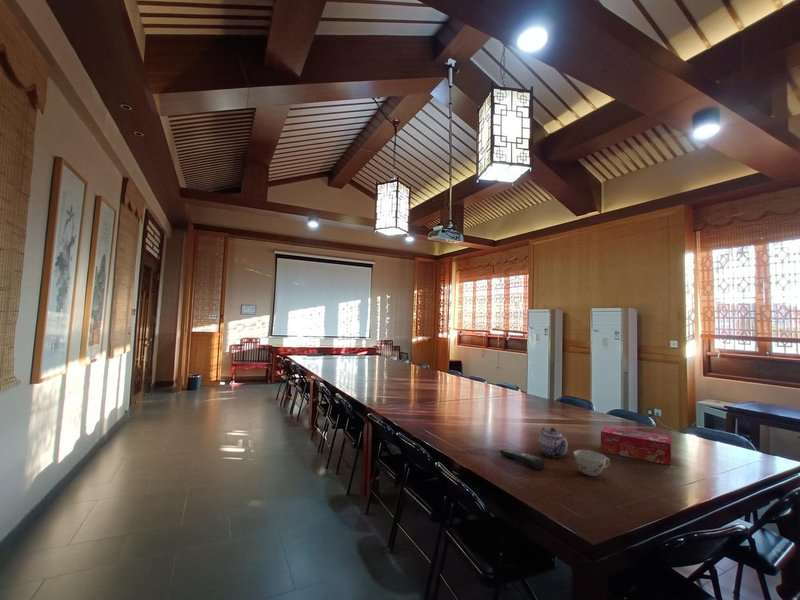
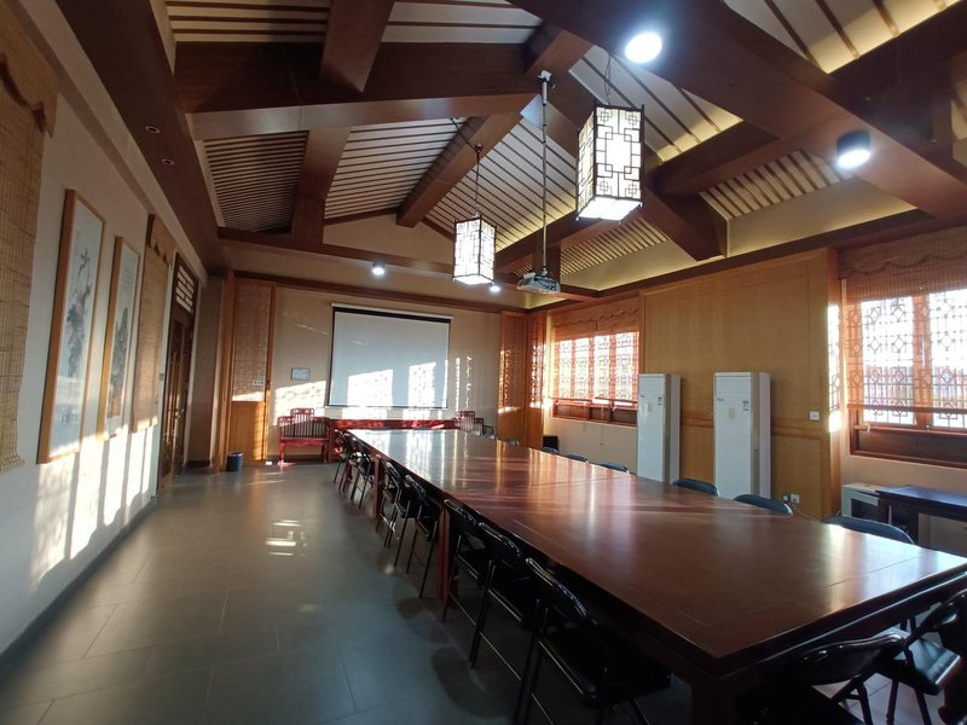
- teacup (592, 464)
- tissue box (635, 443)
- teapot (552, 440)
- remote control (521, 457)
